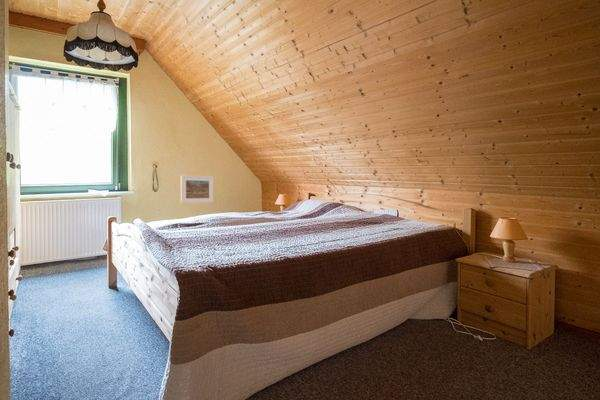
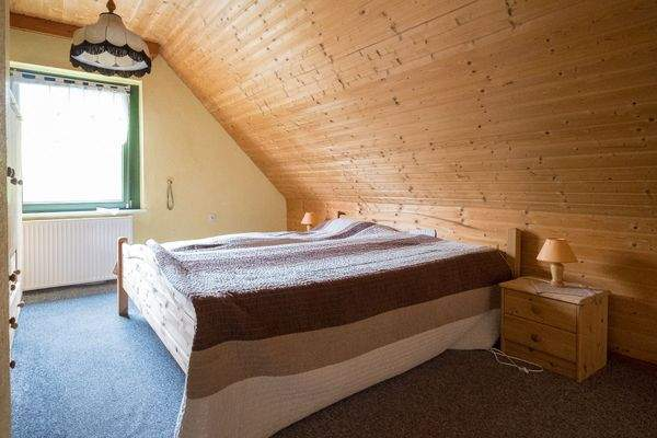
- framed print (197, 189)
